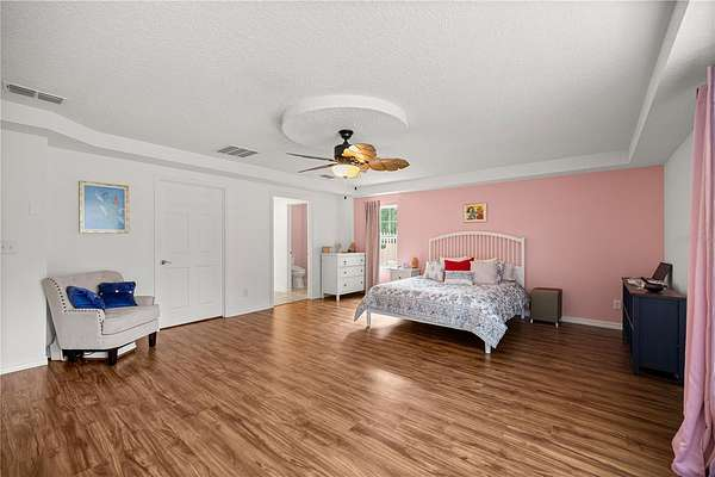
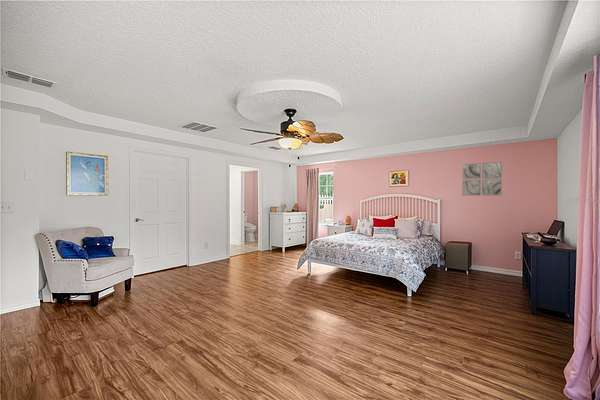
+ wall art (480, 178)
